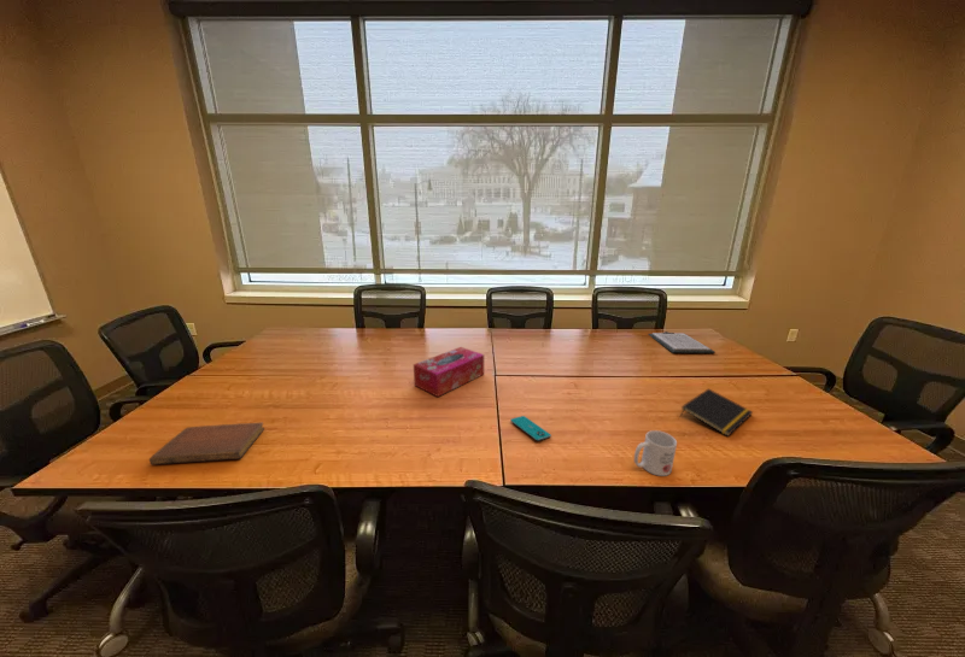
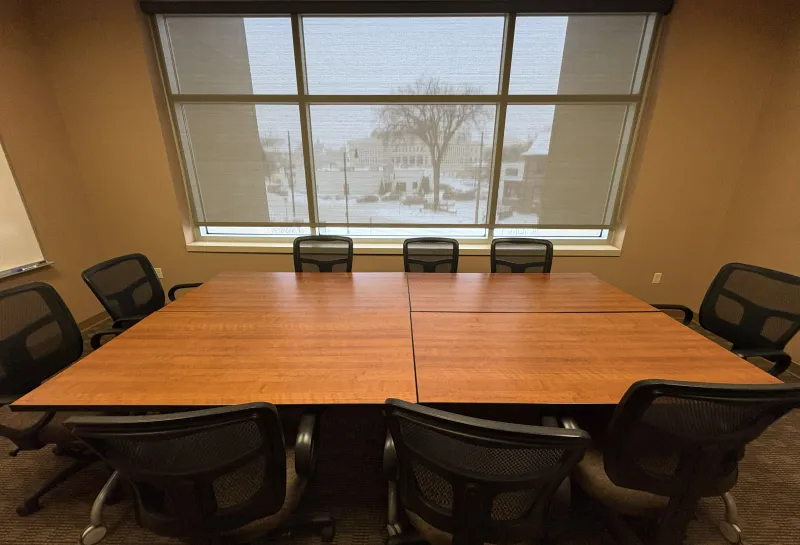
- notepad (717, 410)
- tissue box (450, 369)
- mug (653, 453)
- smartphone (530, 427)
- clipboard (678, 341)
- notebook (211, 441)
